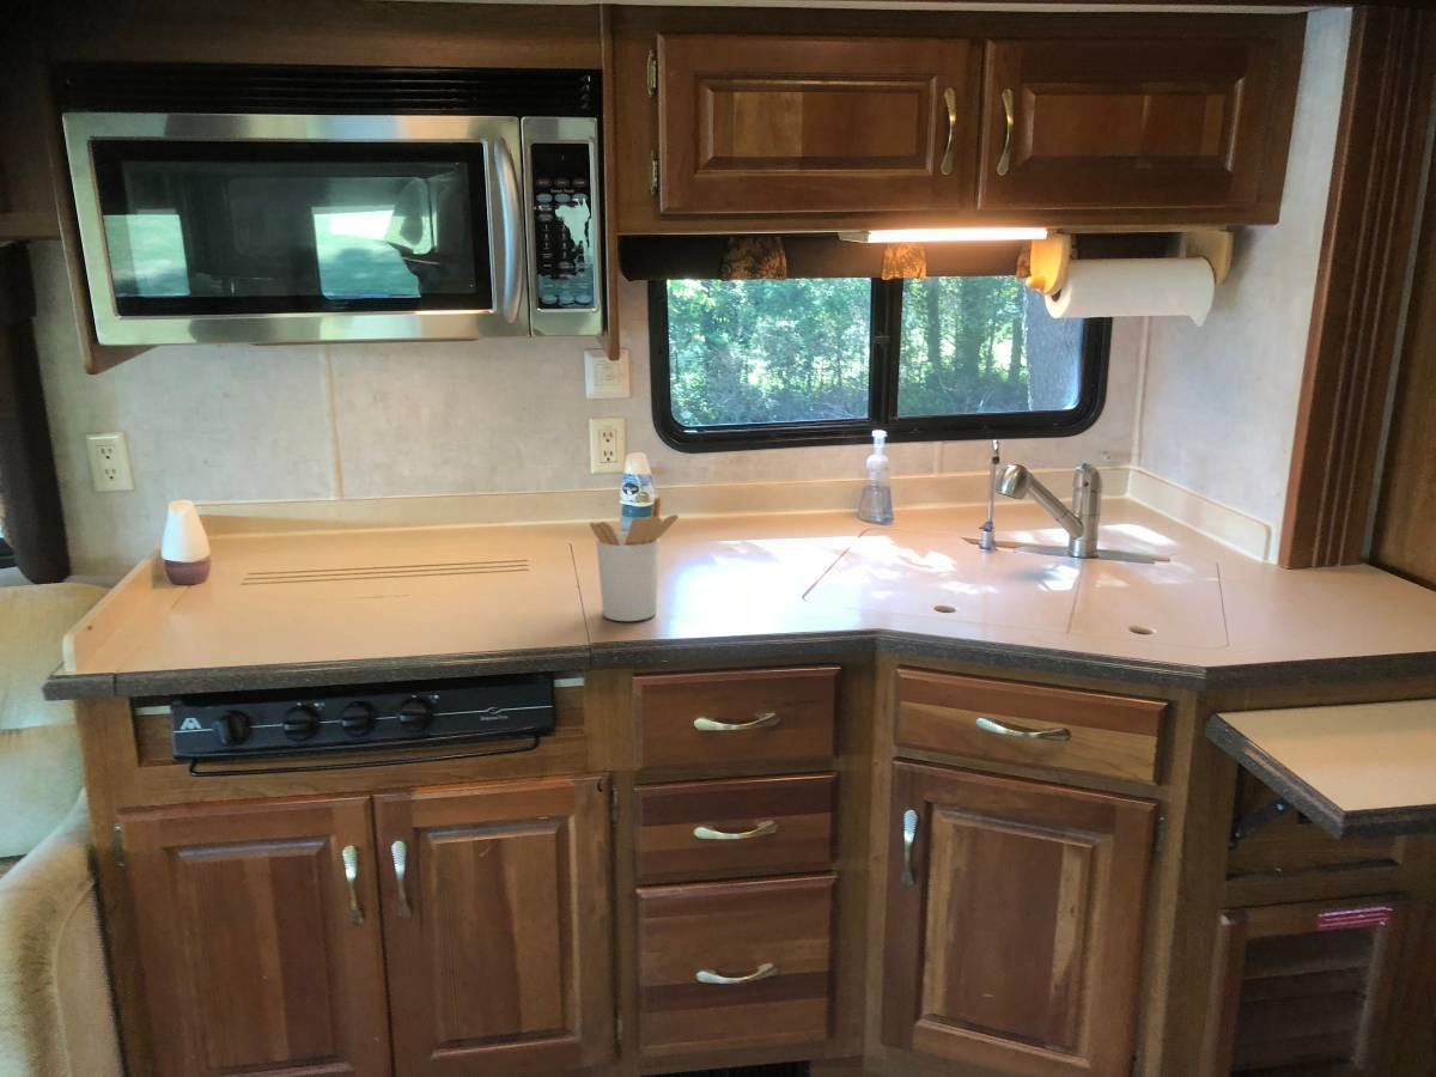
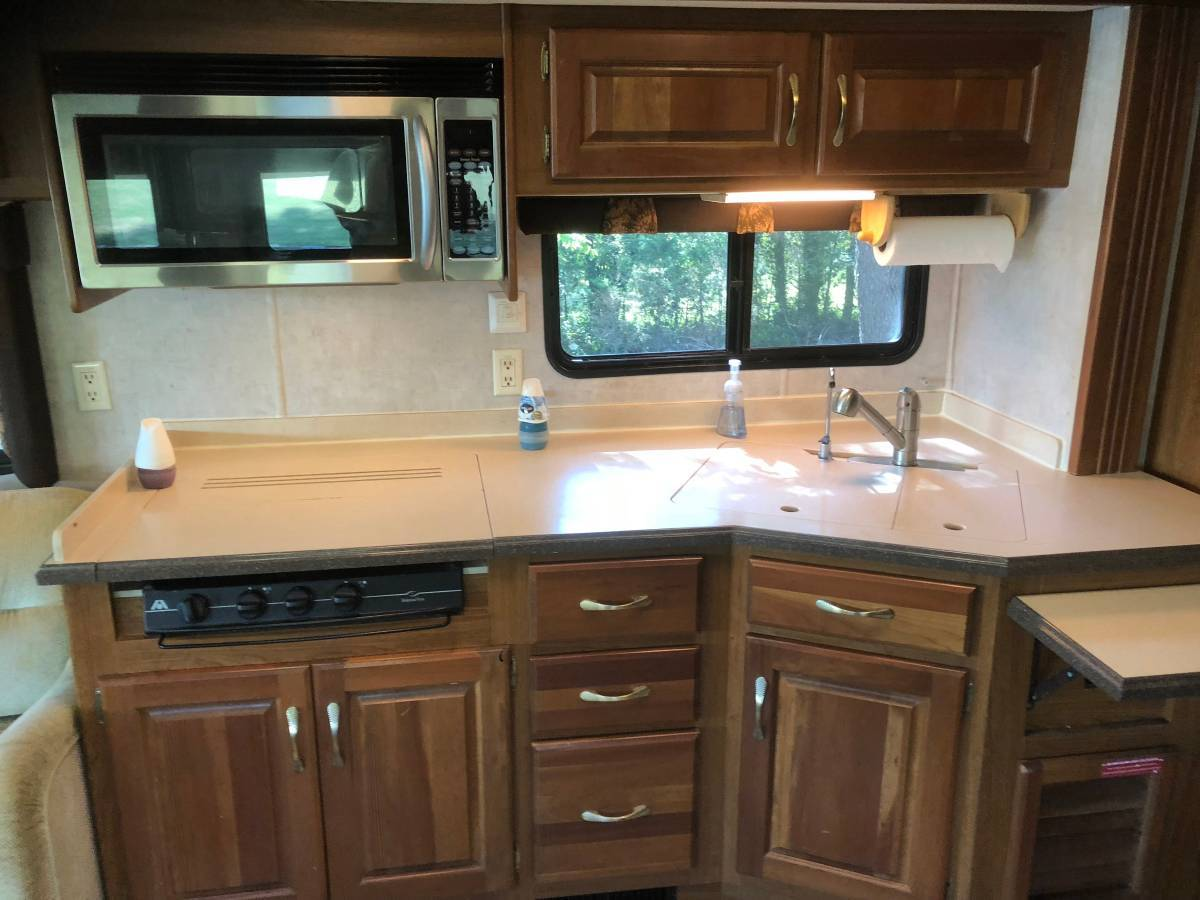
- utensil holder (637, 560)
